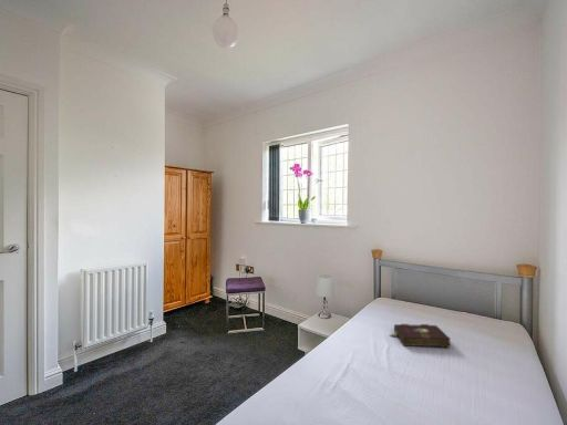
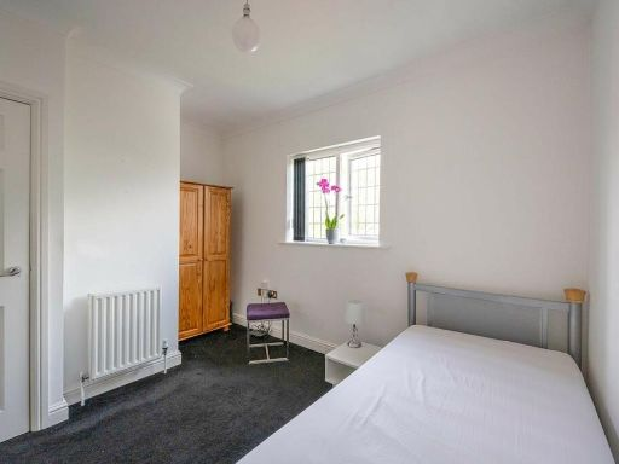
- book (416, 334)
